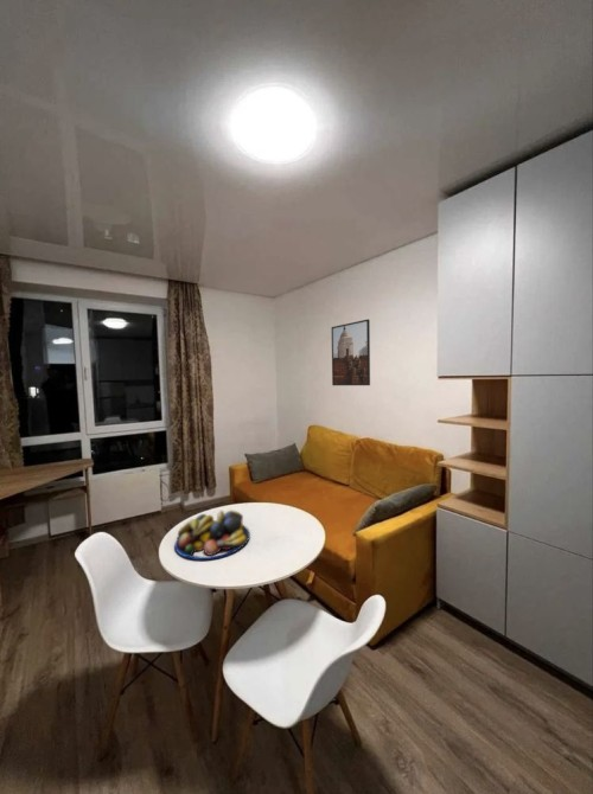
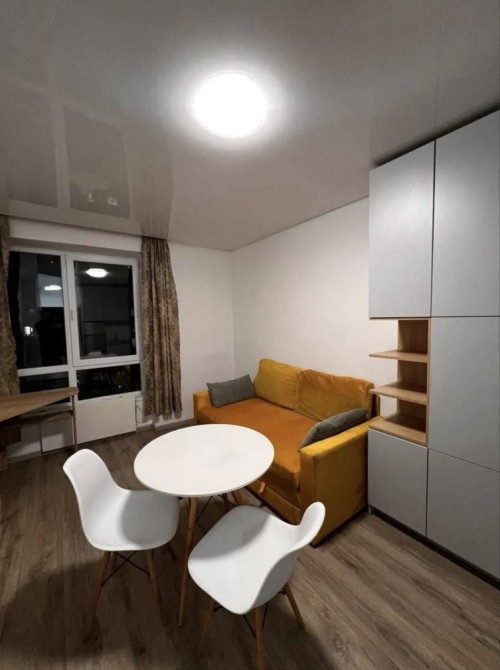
- fruit bowl (212, 526)
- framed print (349, 354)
